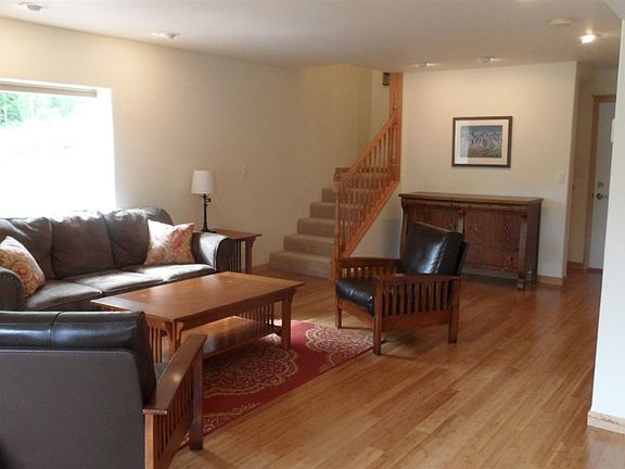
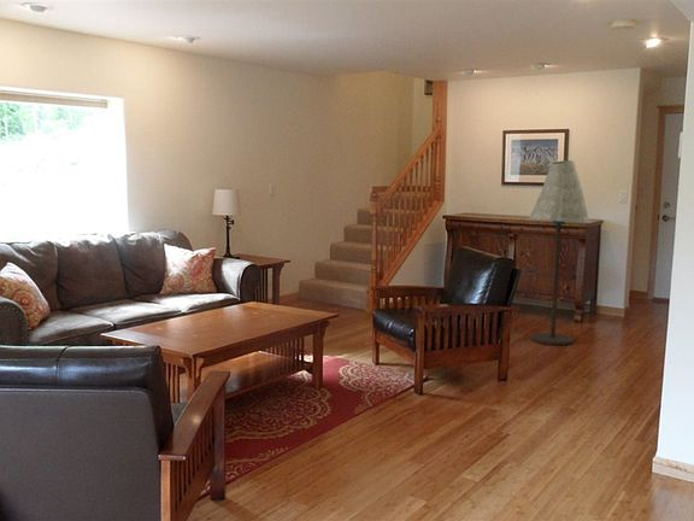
+ floor lamp (557, 251)
